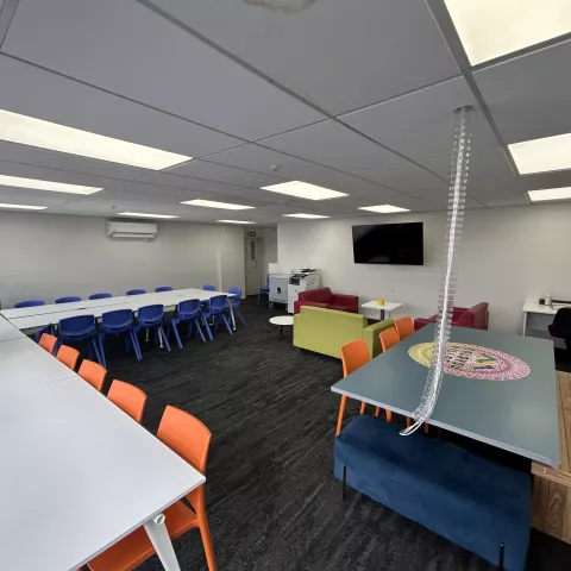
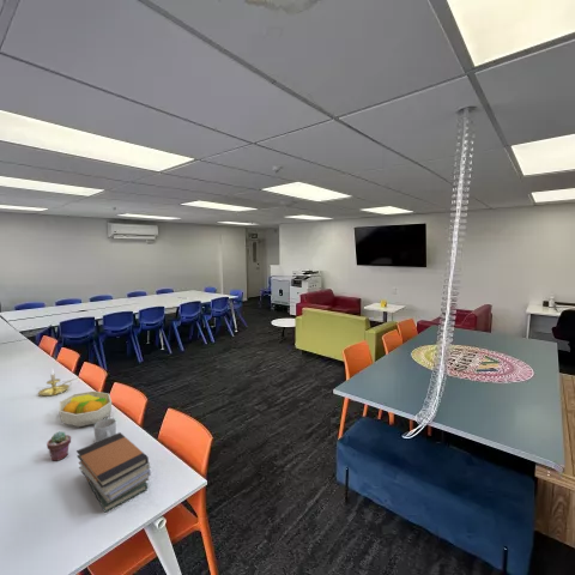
+ book stack (114, 468)
+ mug (105, 434)
+ potted succulent (59, 444)
+ candle holder (55, 379)
+ fruit bowl (85, 406)
